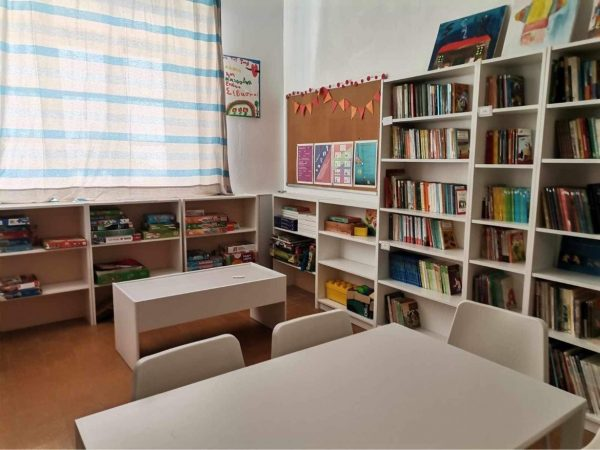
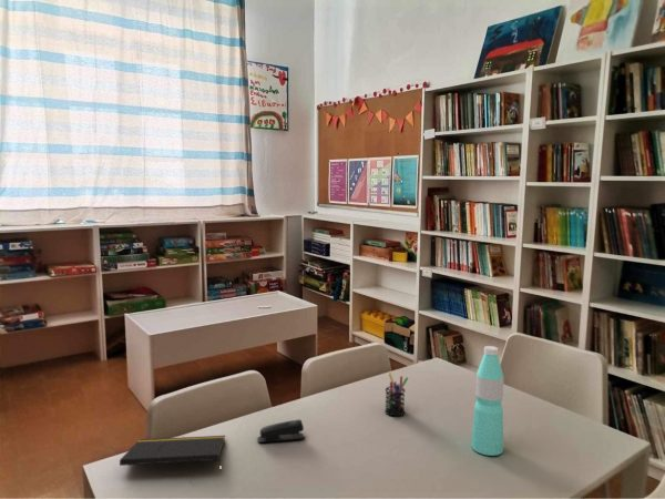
+ pen holder (397, 393)
+ notepad (176, 449)
+ water bottle (489, 398)
+ stapler (280, 430)
